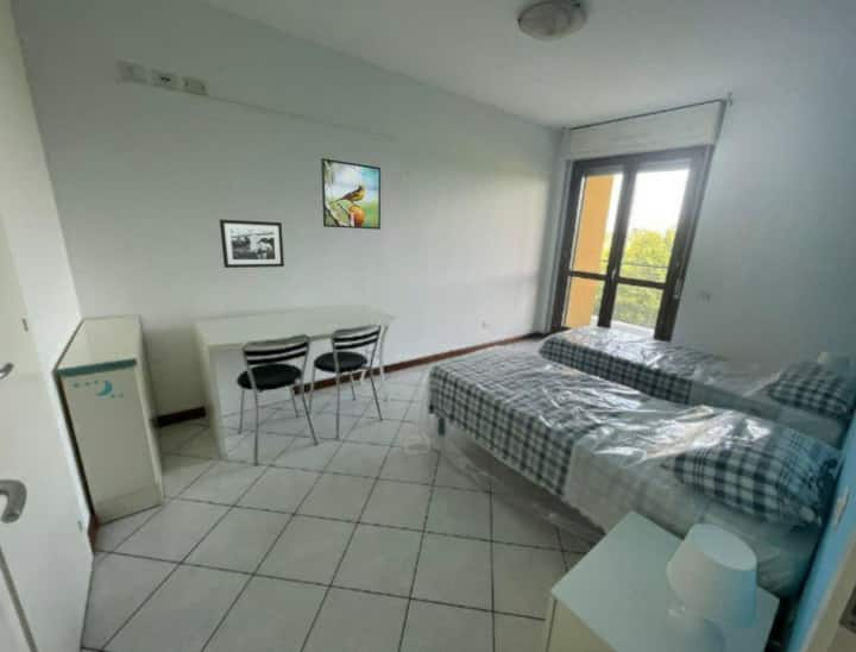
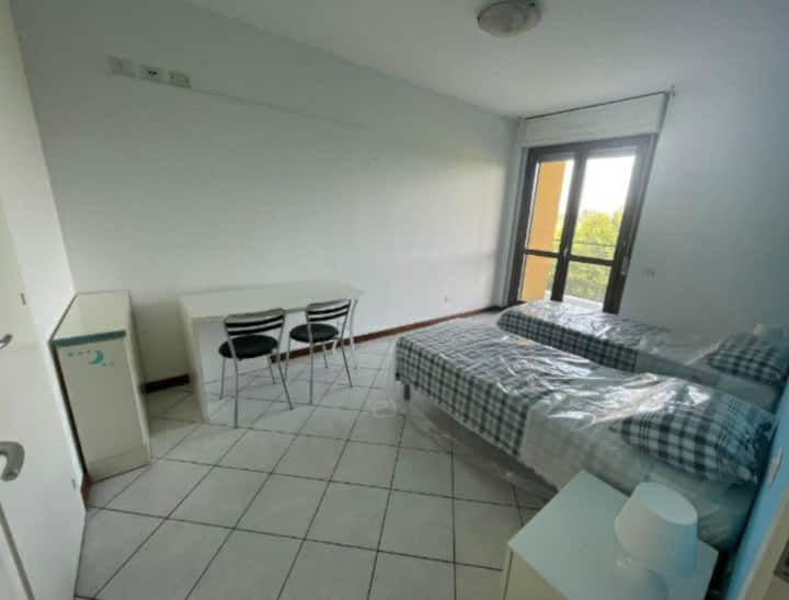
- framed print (352, 196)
- picture frame (253, 244)
